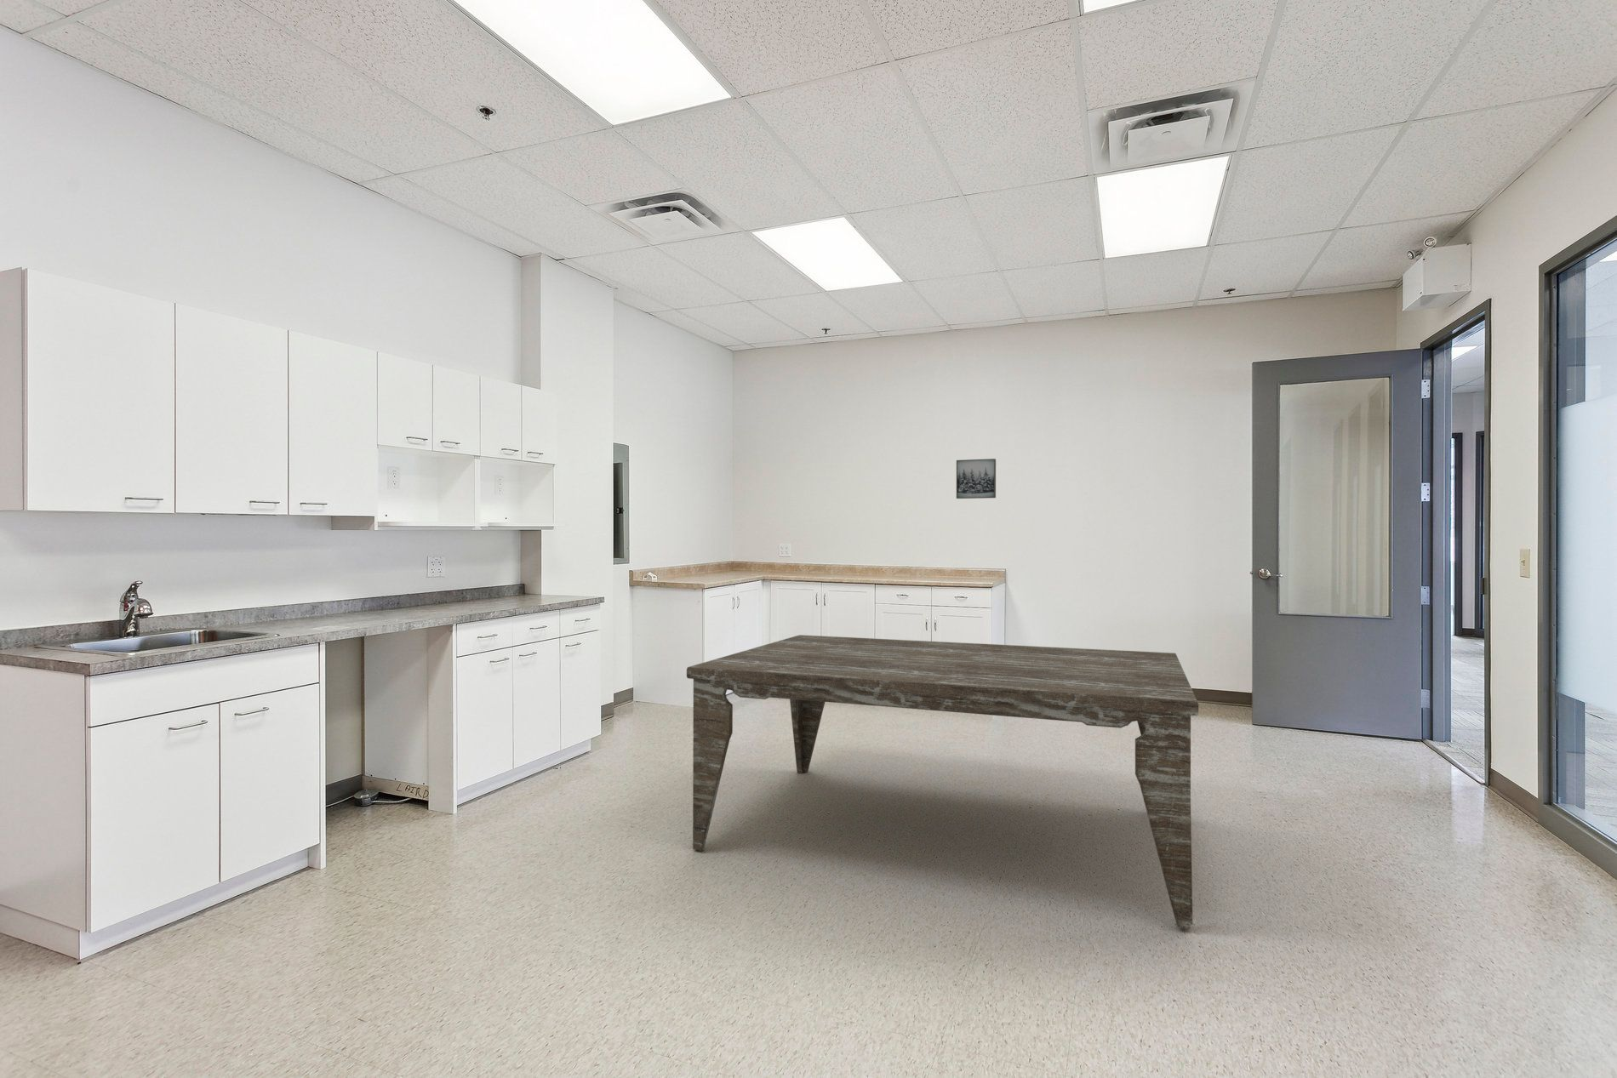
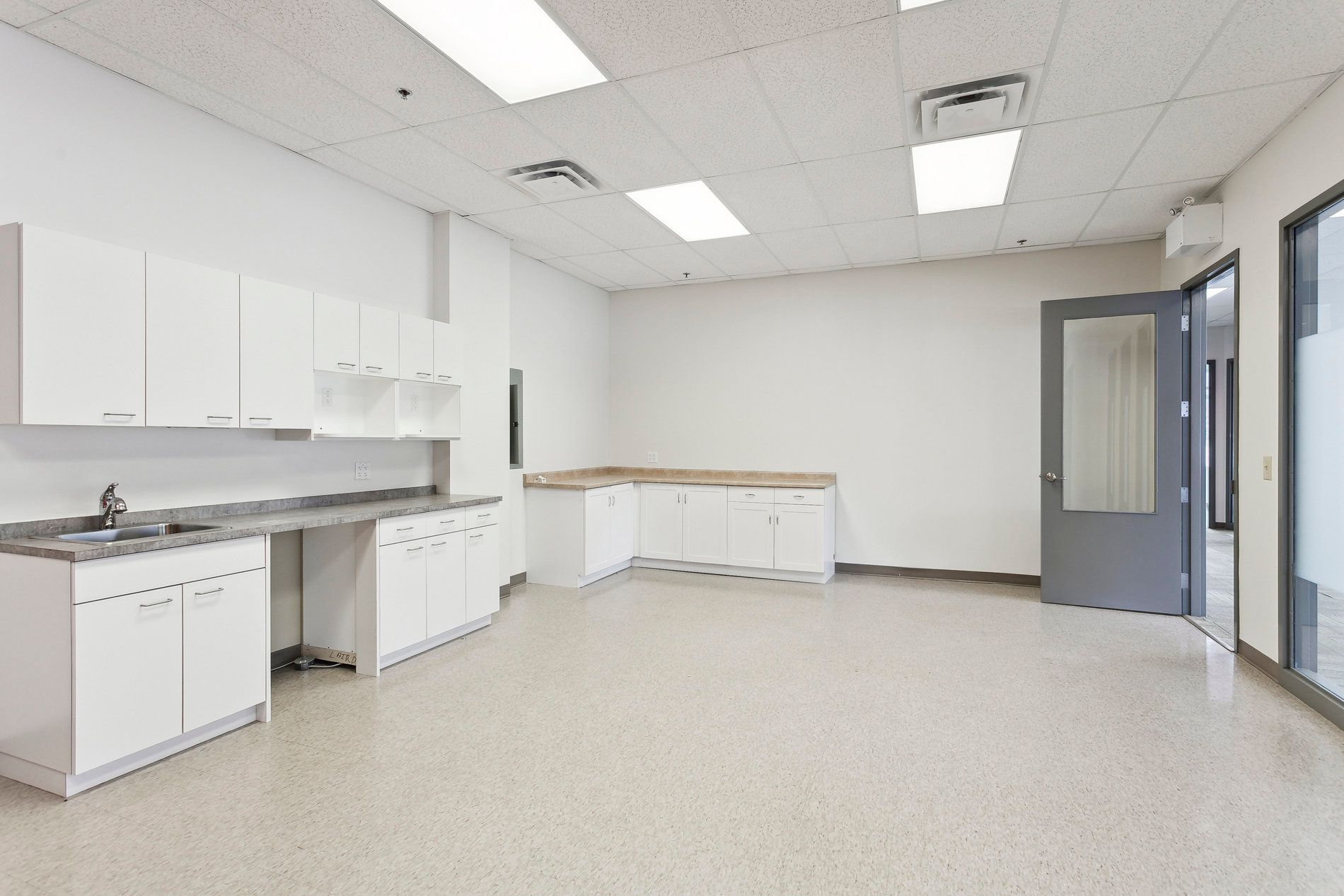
- dining table (949, 711)
- wall art (976, 478)
